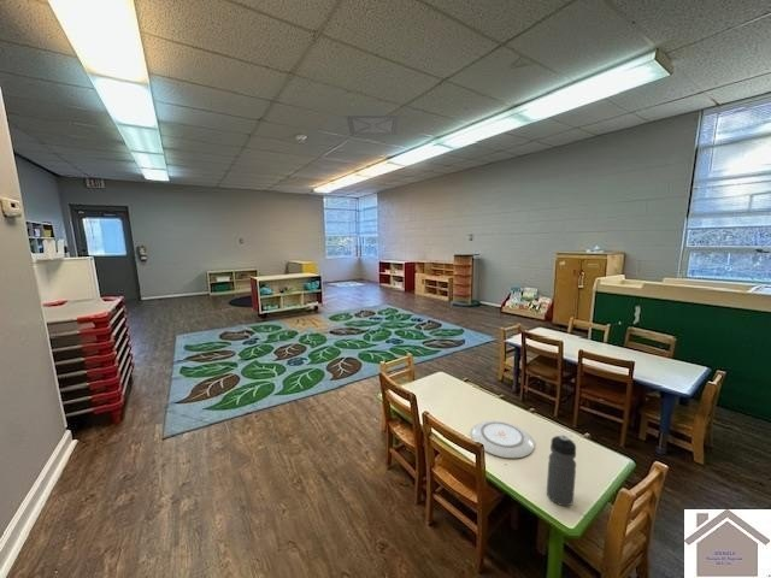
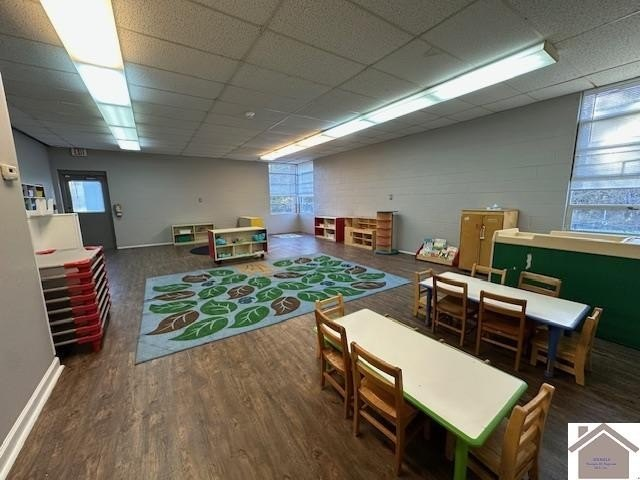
- plate (501, 435)
- ceiling vent (372, 125)
- water bottle (561, 467)
